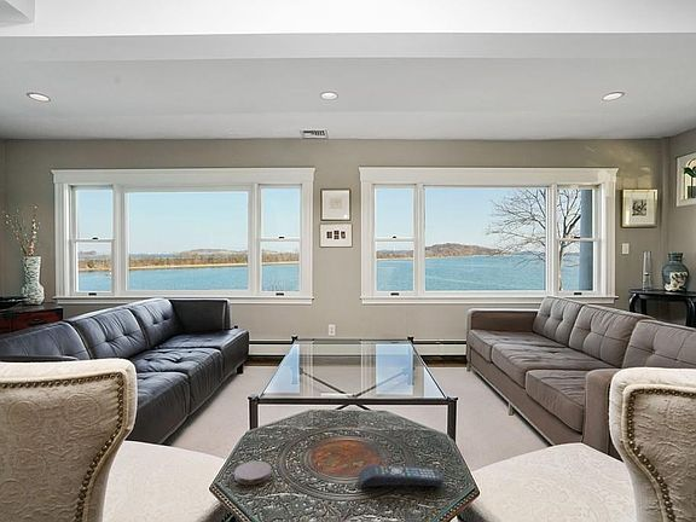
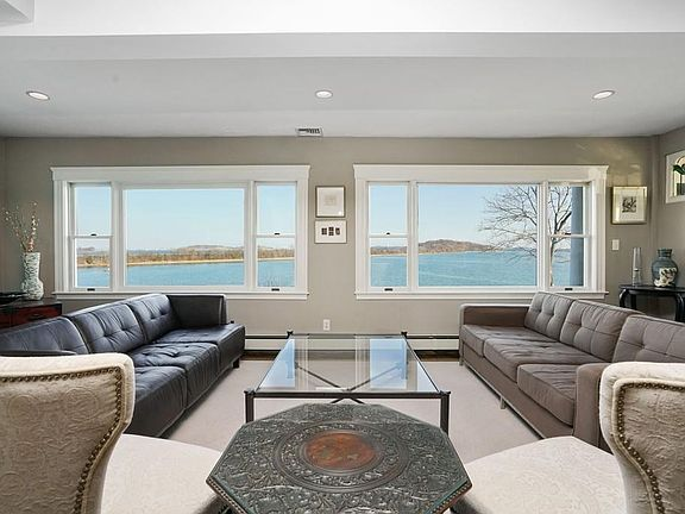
- remote control (400, 476)
- coaster (253, 471)
